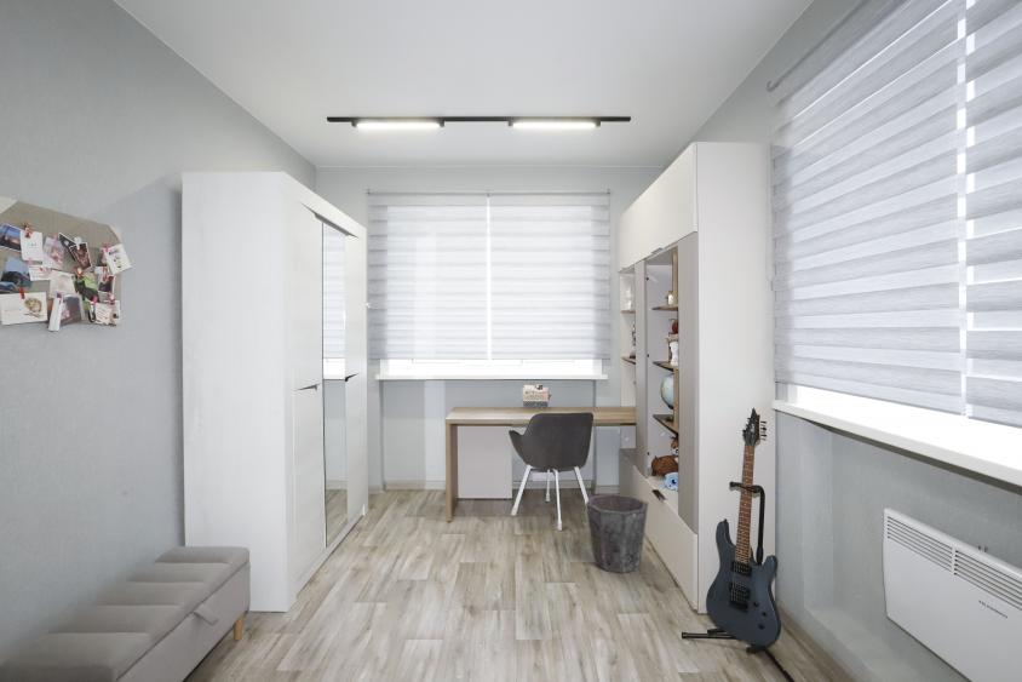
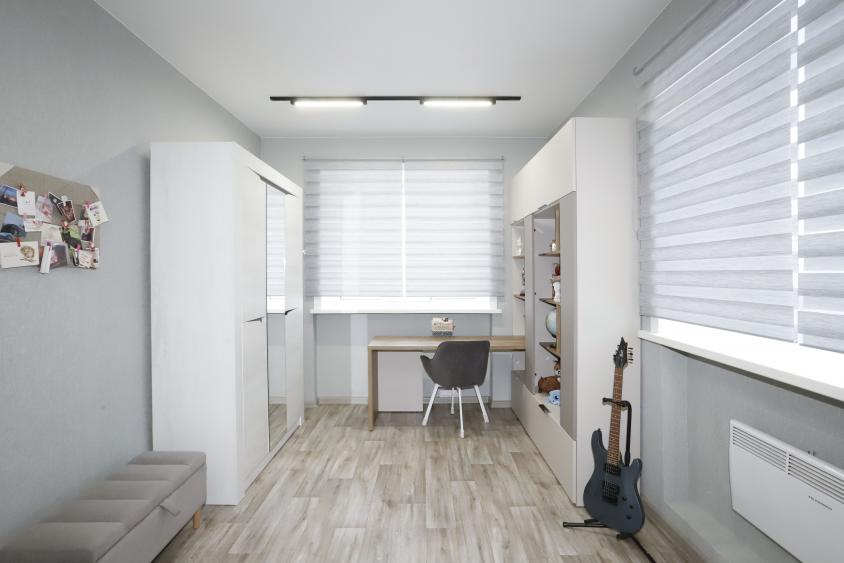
- waste bin (616, 532)
